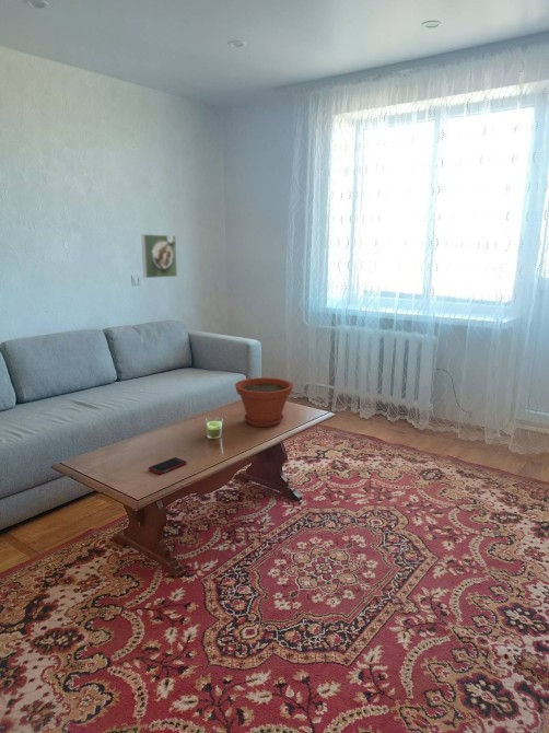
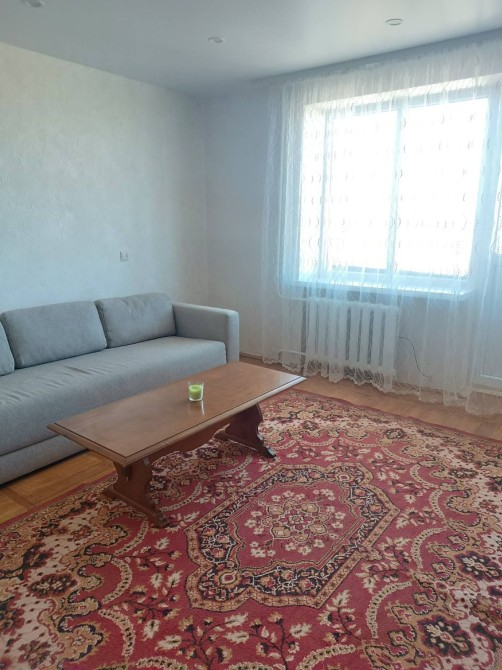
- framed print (160, 256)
- cell phone (167, 465)
- plant pot (264, 403)
